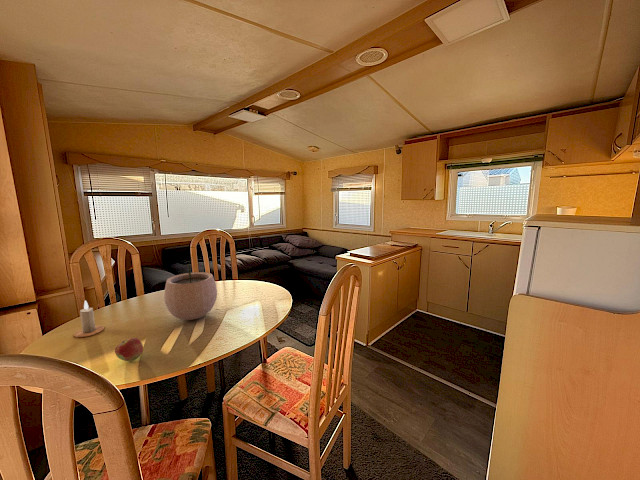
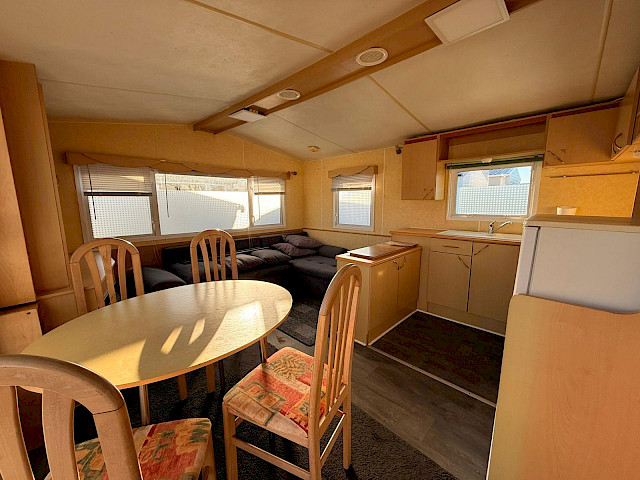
- plant pot (191, 288)
- candle (87, 315)
- fruit (129, 349)
